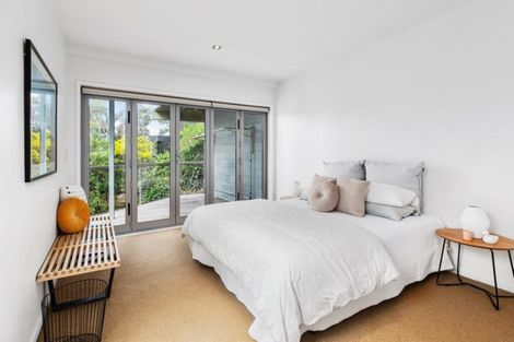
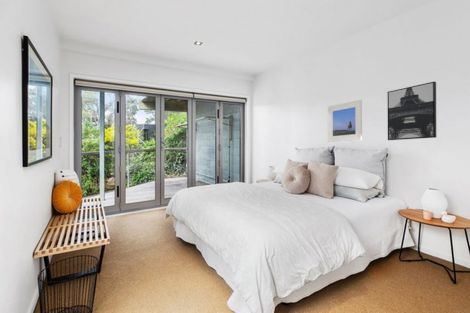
+ wall art (410, 113)
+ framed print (343, 122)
